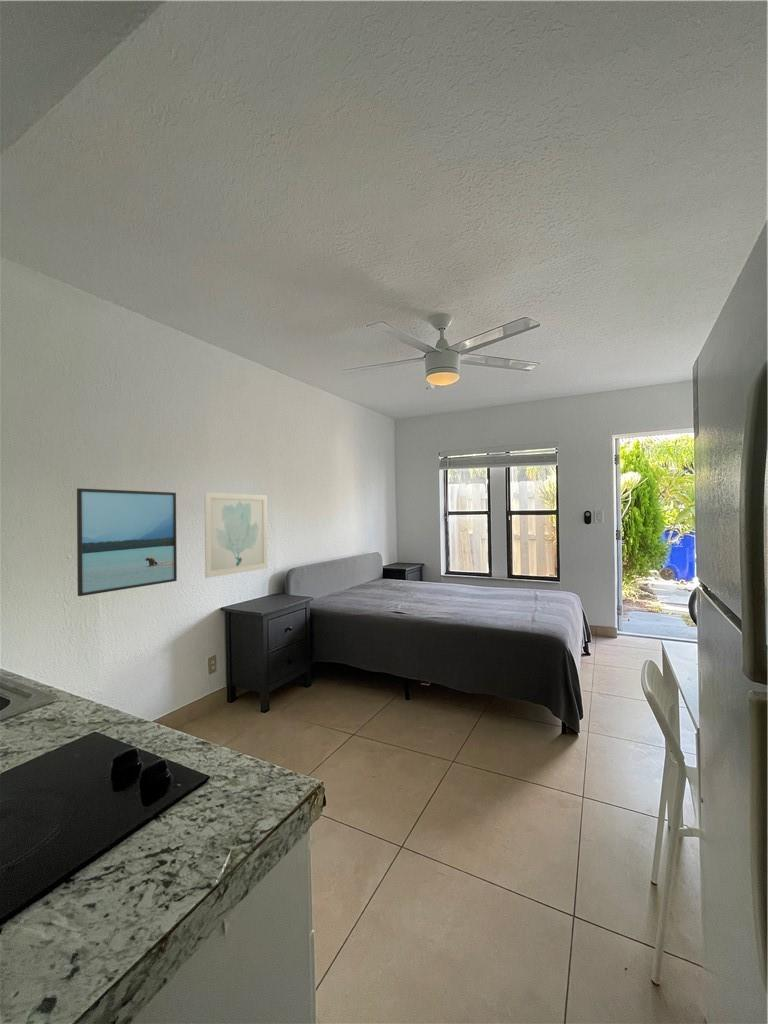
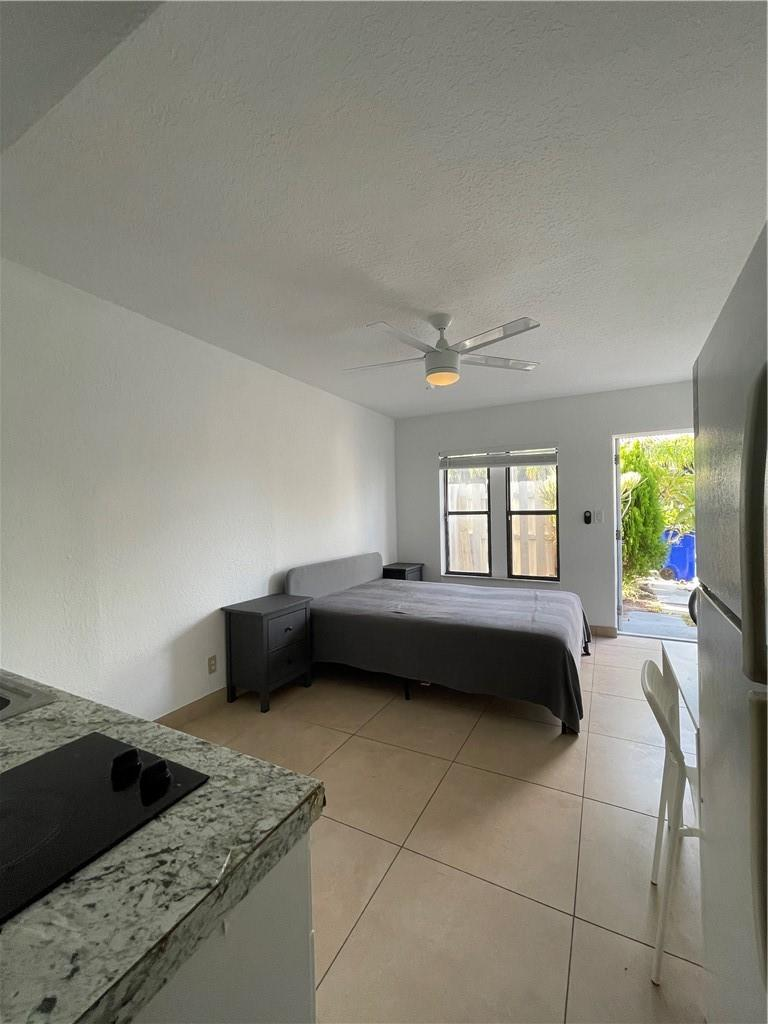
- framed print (131, 539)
- wall art (238, 533)
